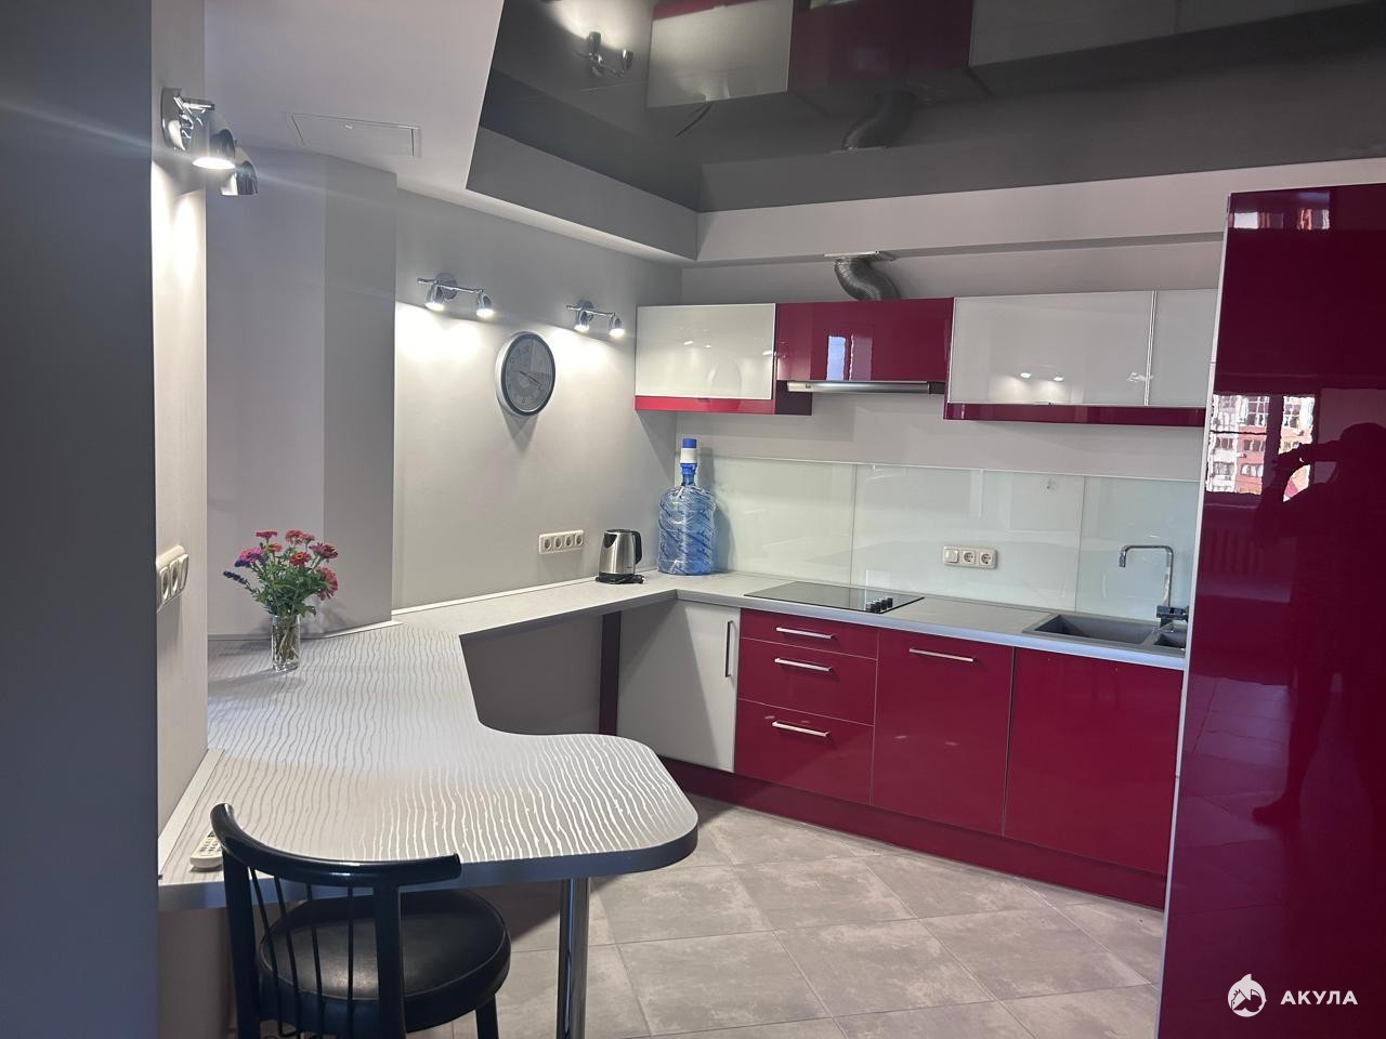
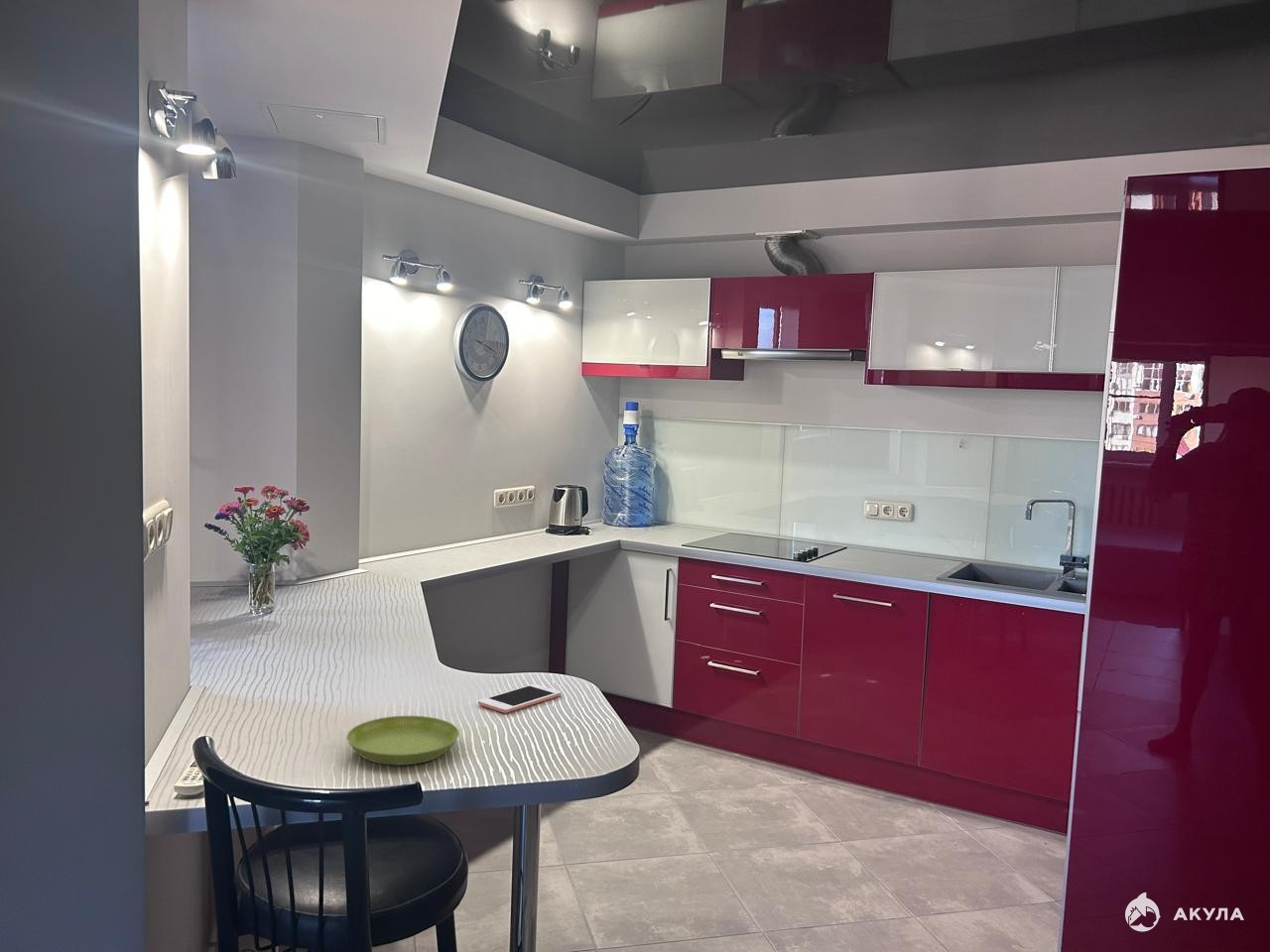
+ cell phone (520, 697)
+ saucer (403, 741)
